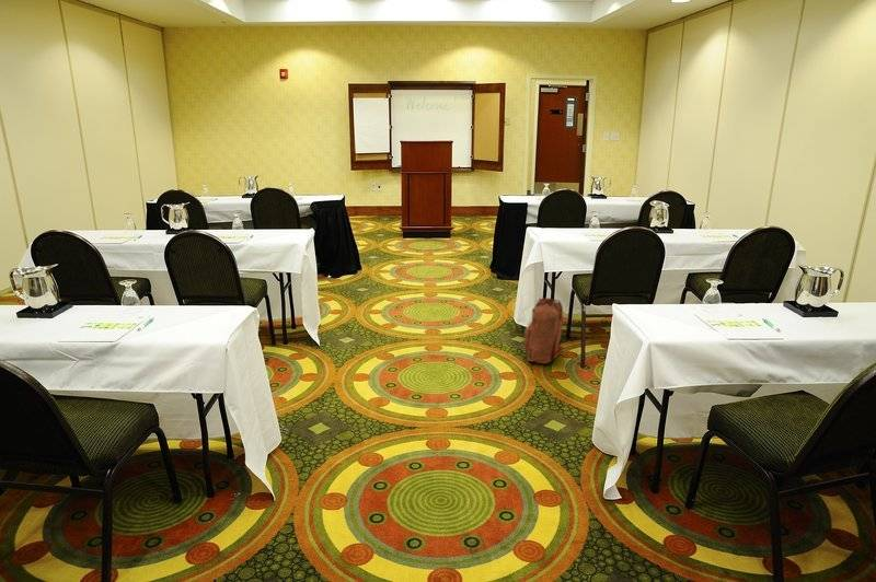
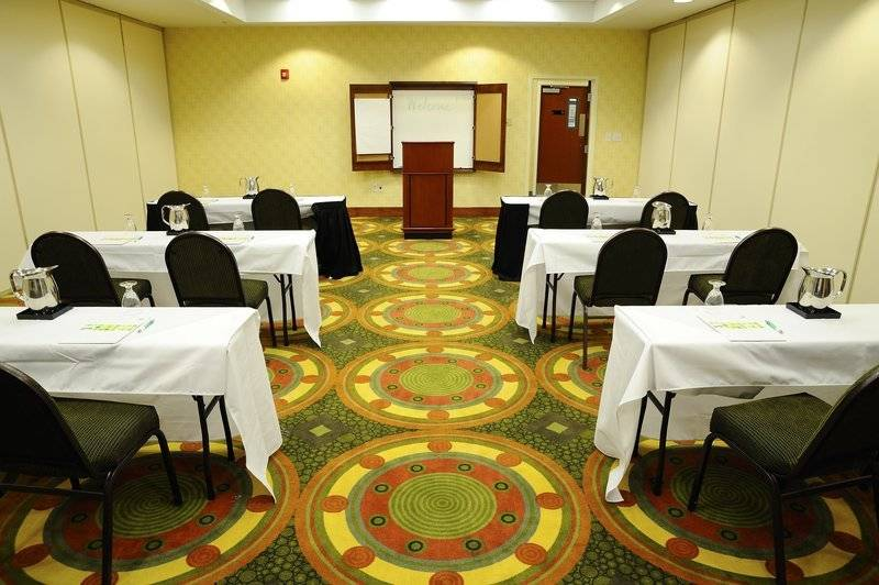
- backpack (548, 327)
